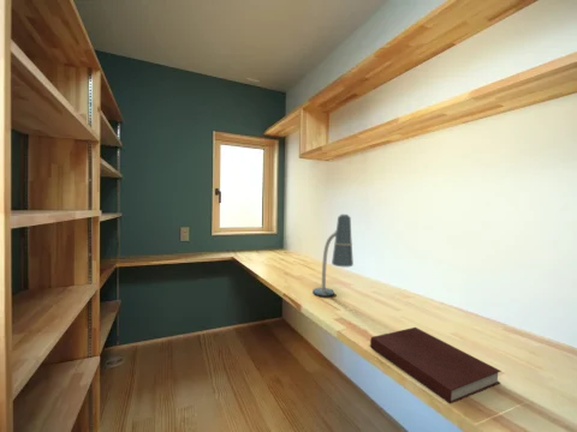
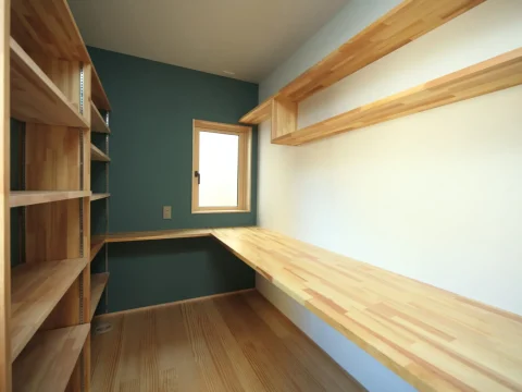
- desk lamp (333, 256)
- notebook (428, 358)
